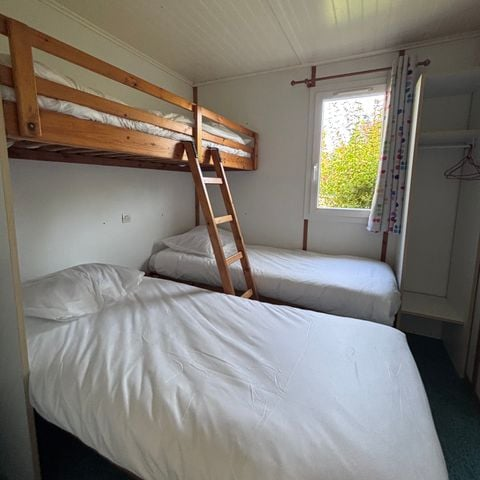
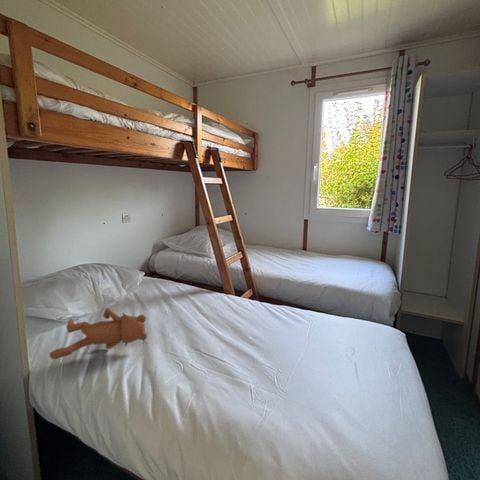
+ teddy bear (104, 333)
